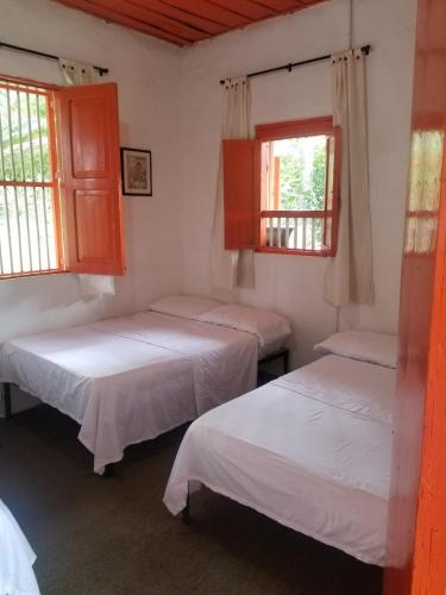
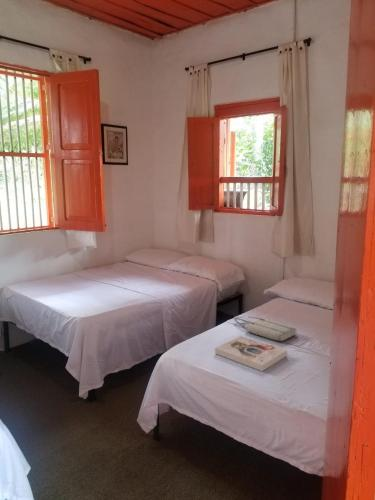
+ tote bag (260, 326)
+ book (250, 352)
